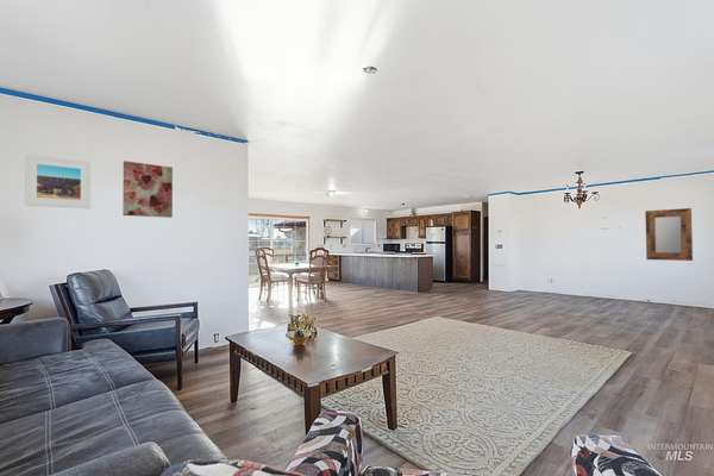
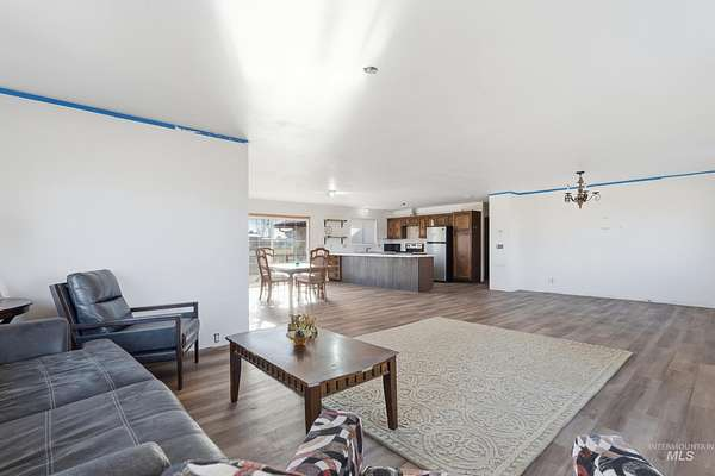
- wall art (148, 190)
- home mirror (668, 234)
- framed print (58, 182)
